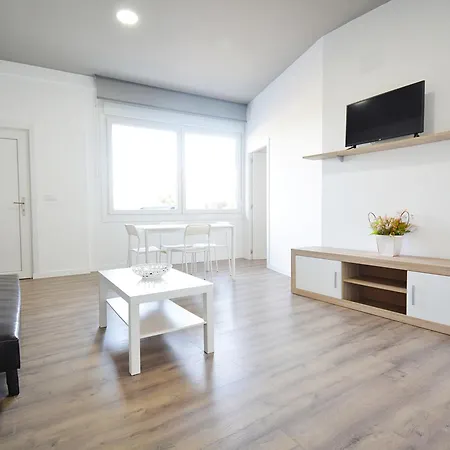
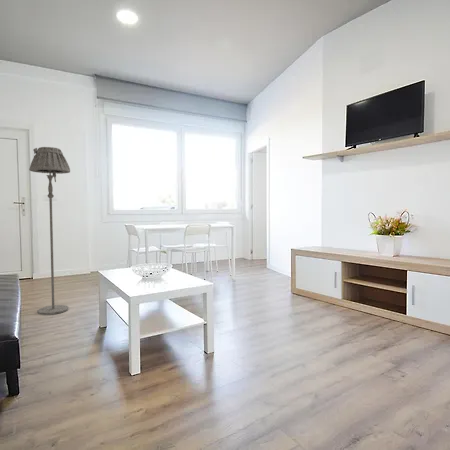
+ floor lamp (51, 230)
